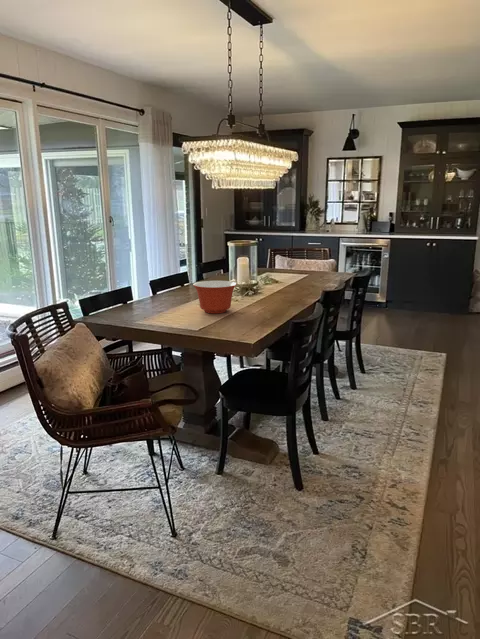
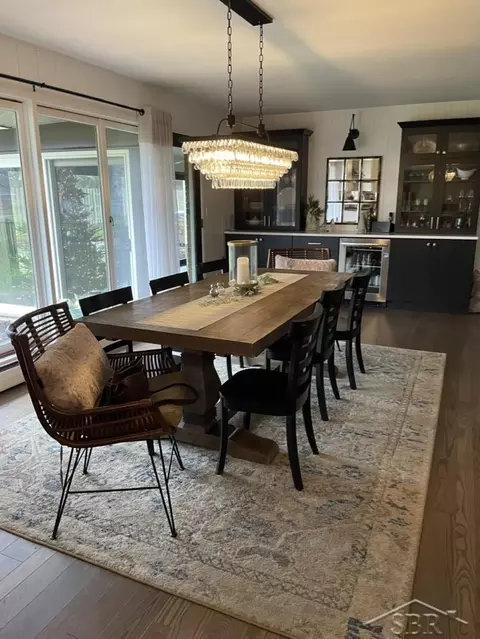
- mixing bowl (215, 297)
